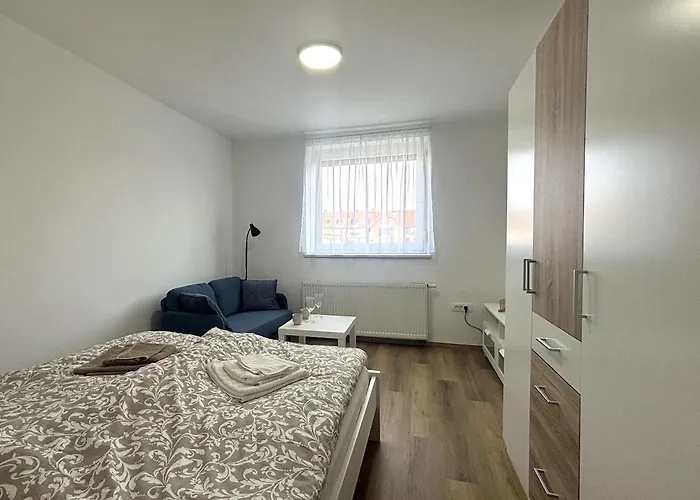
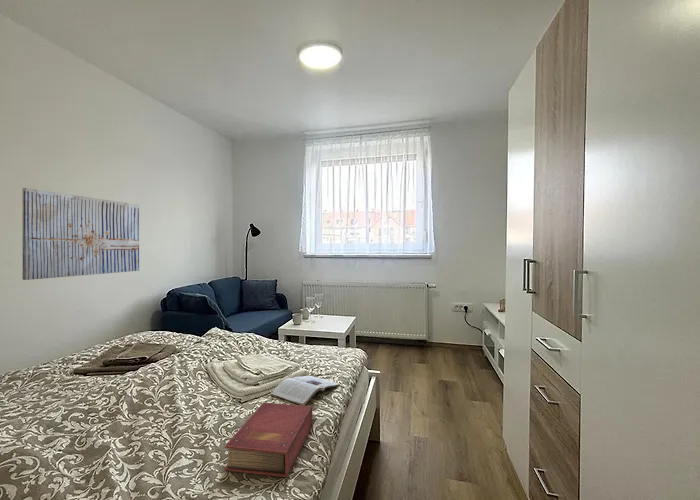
+ magazine (306, 385)
+ book (273, 434)
+ wall art (90, 236)
